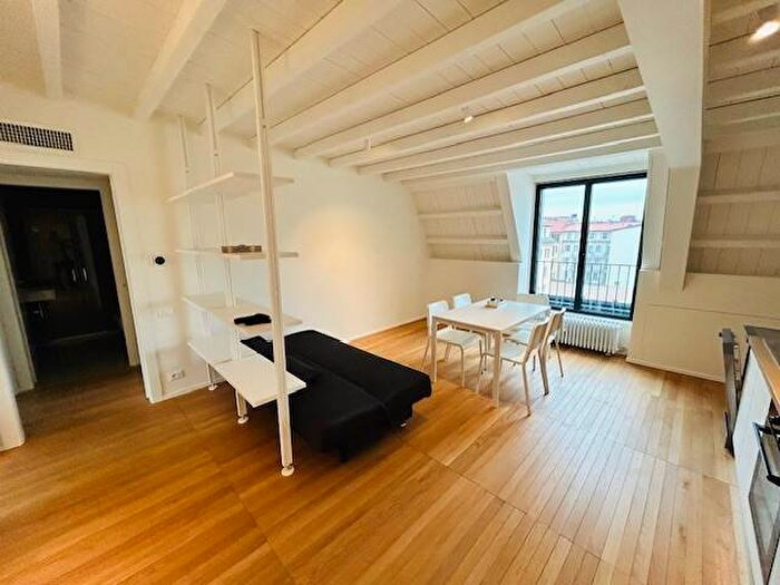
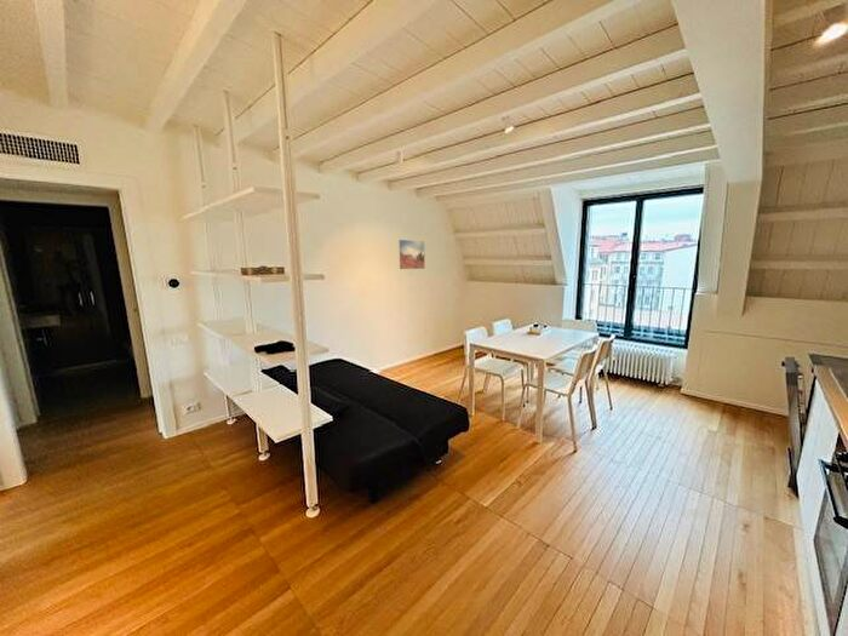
+ wall art (412, 254)
